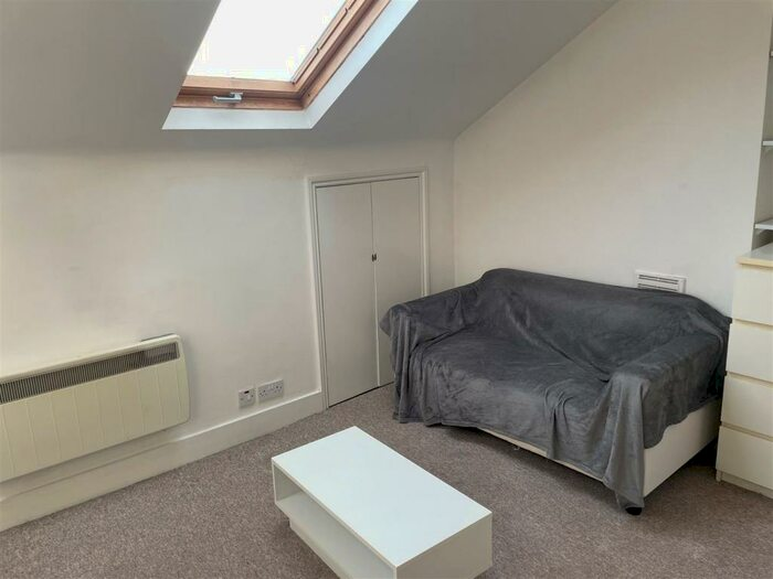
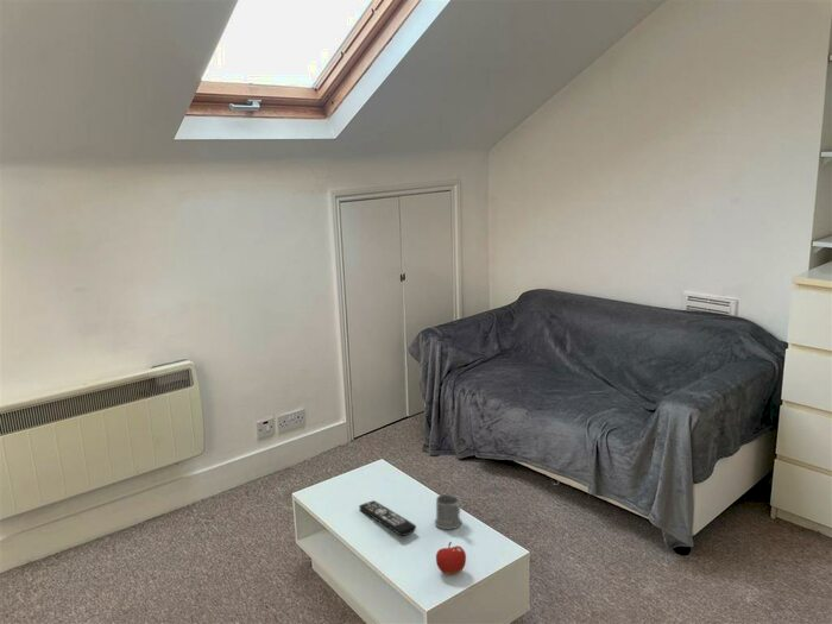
+ mug (450, 511)
+ fruit (450, 559)
+ remote control (386, 517)
